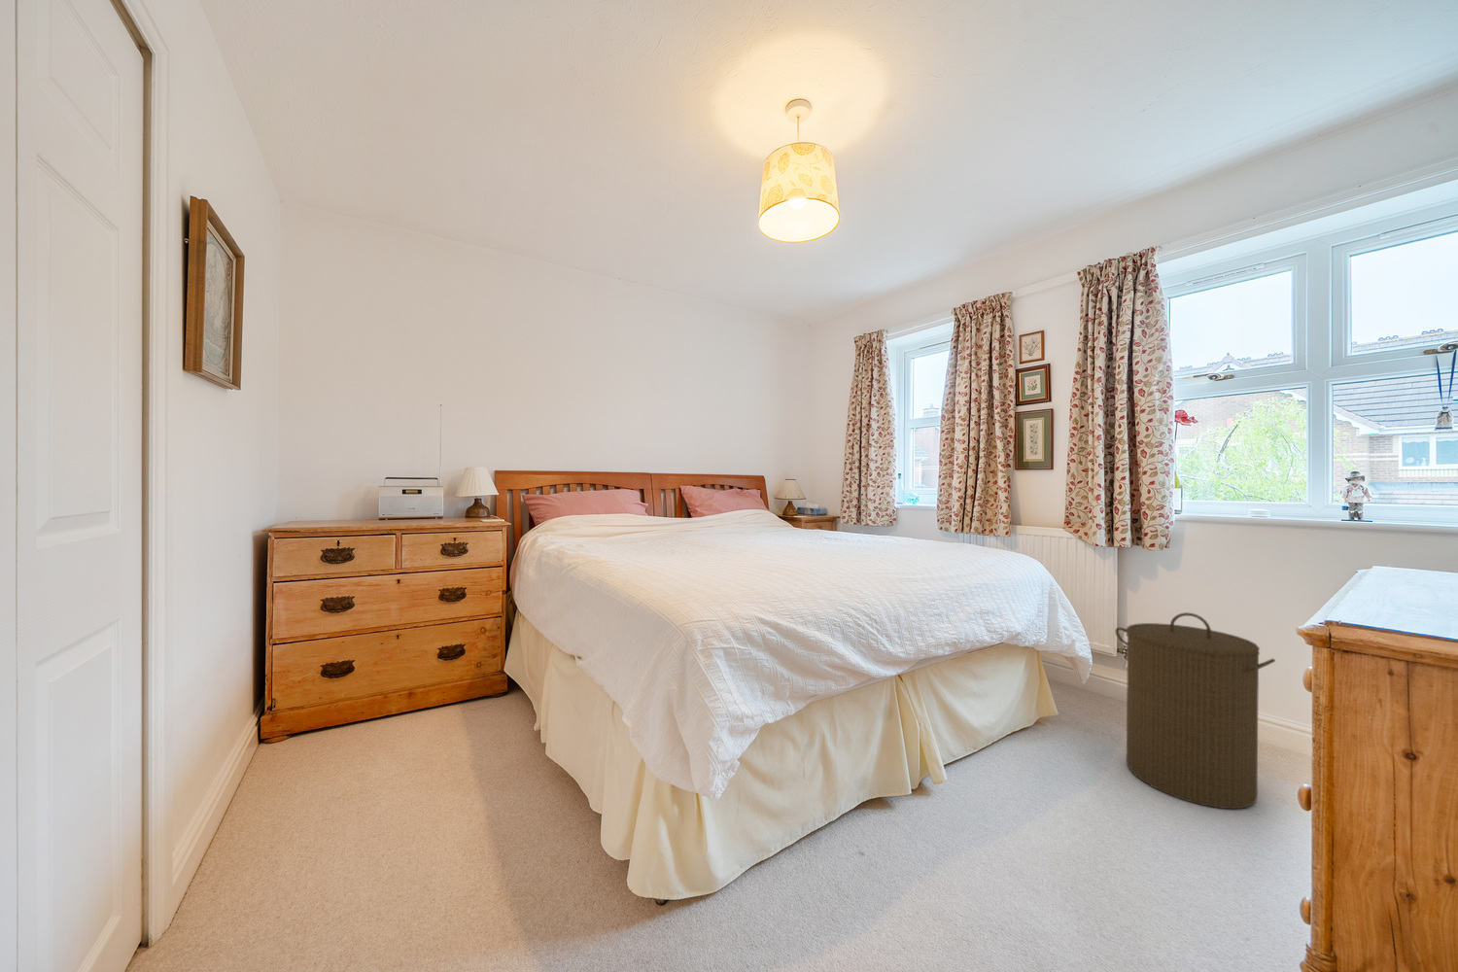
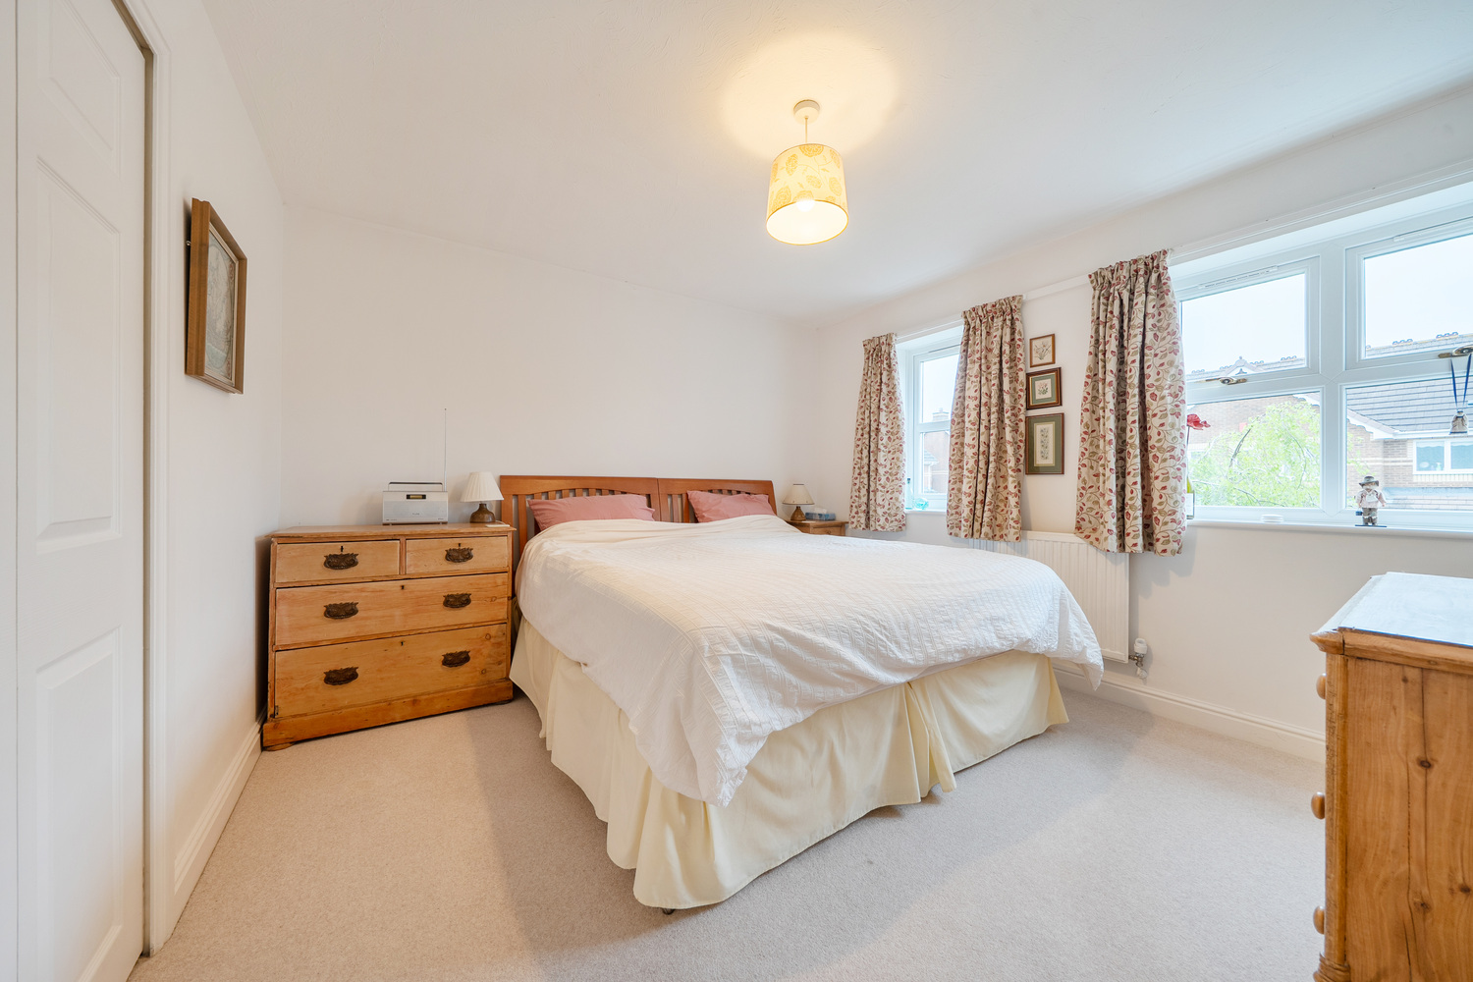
- laundry hamper (1188, 696)
